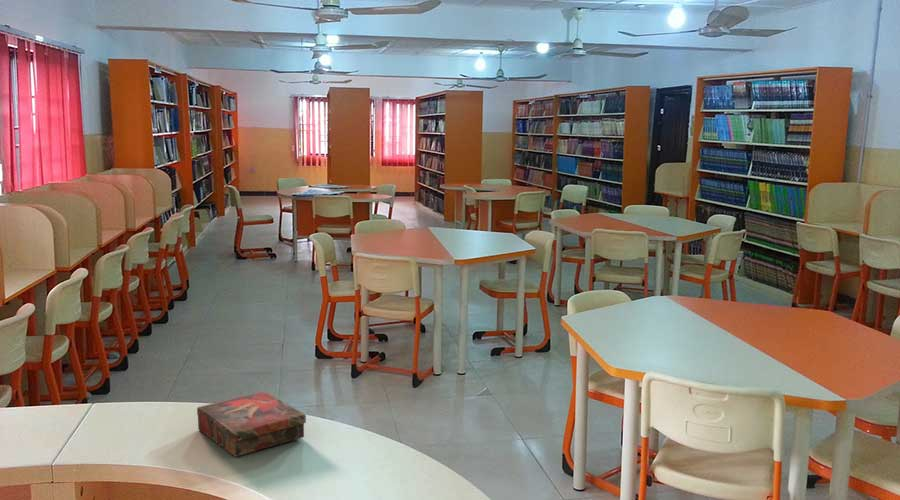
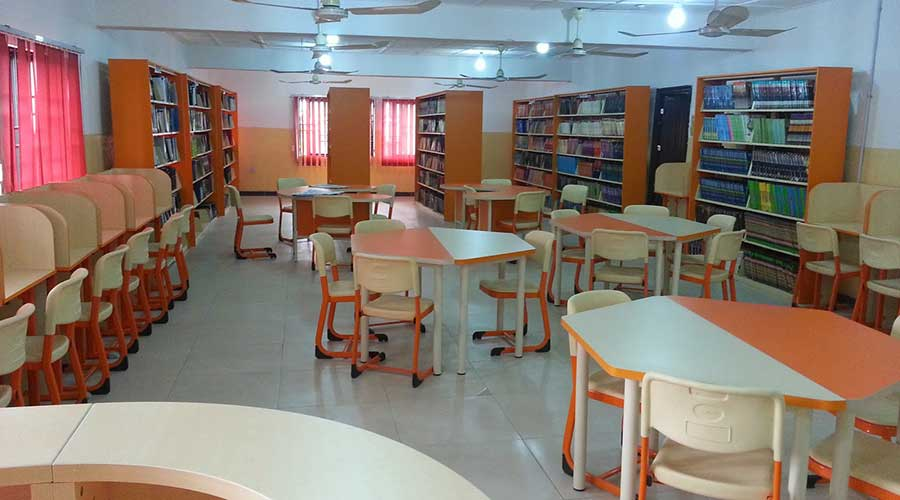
- book (251, 421)
